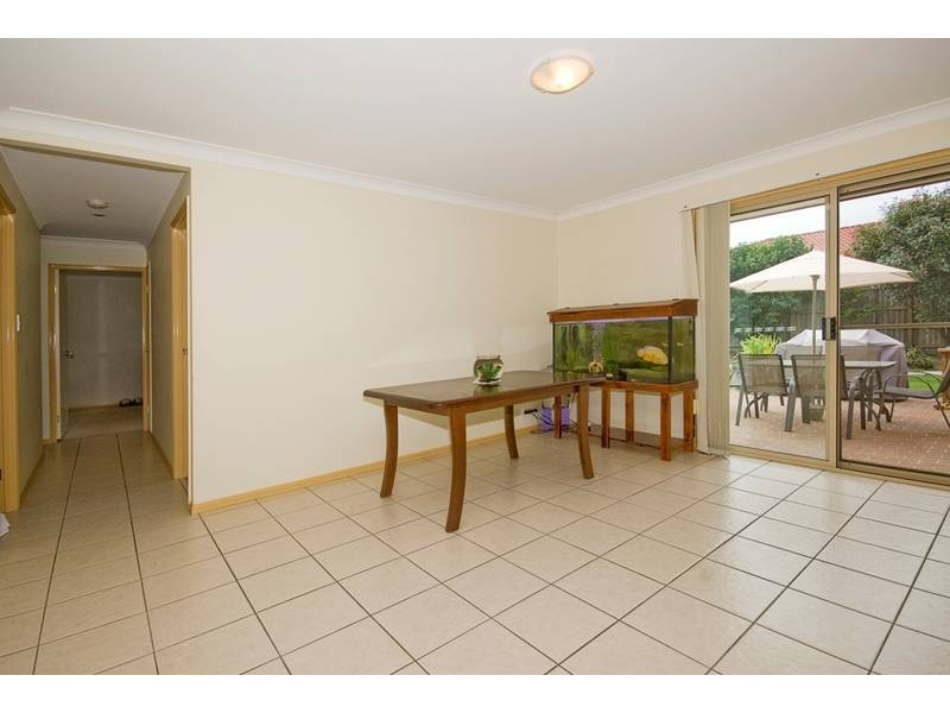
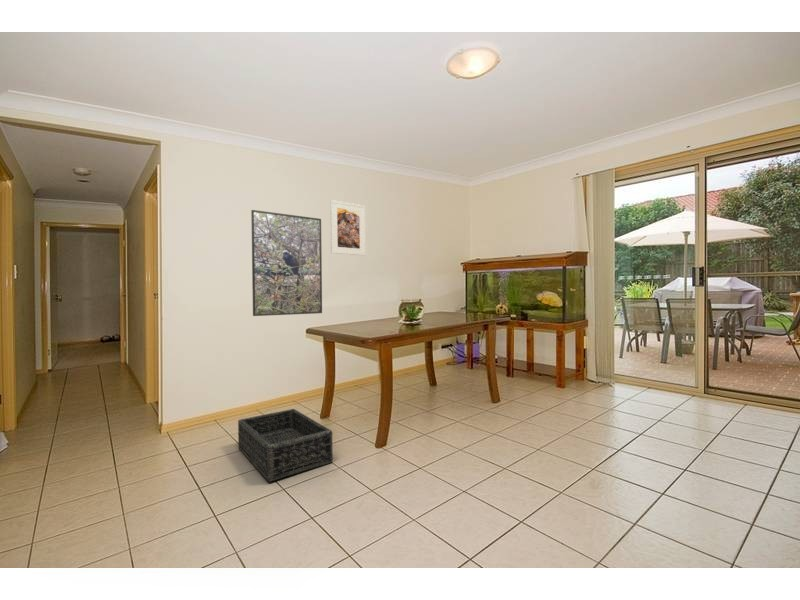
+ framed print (348, 228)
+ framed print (288, 264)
+ basket (283, 440)
